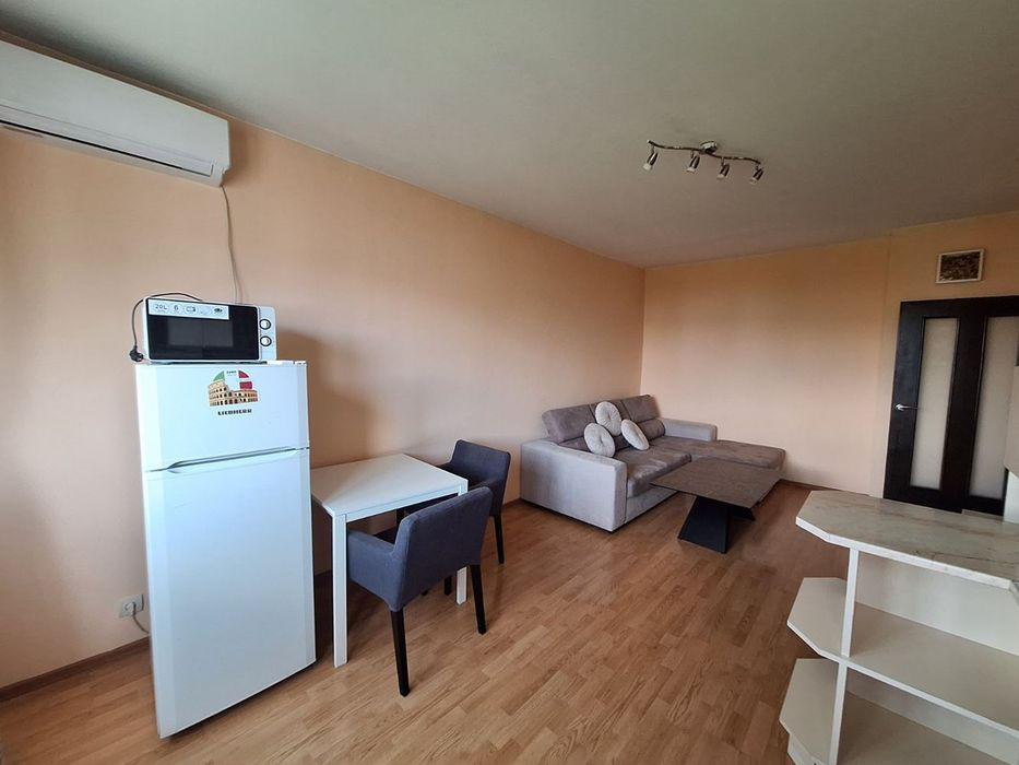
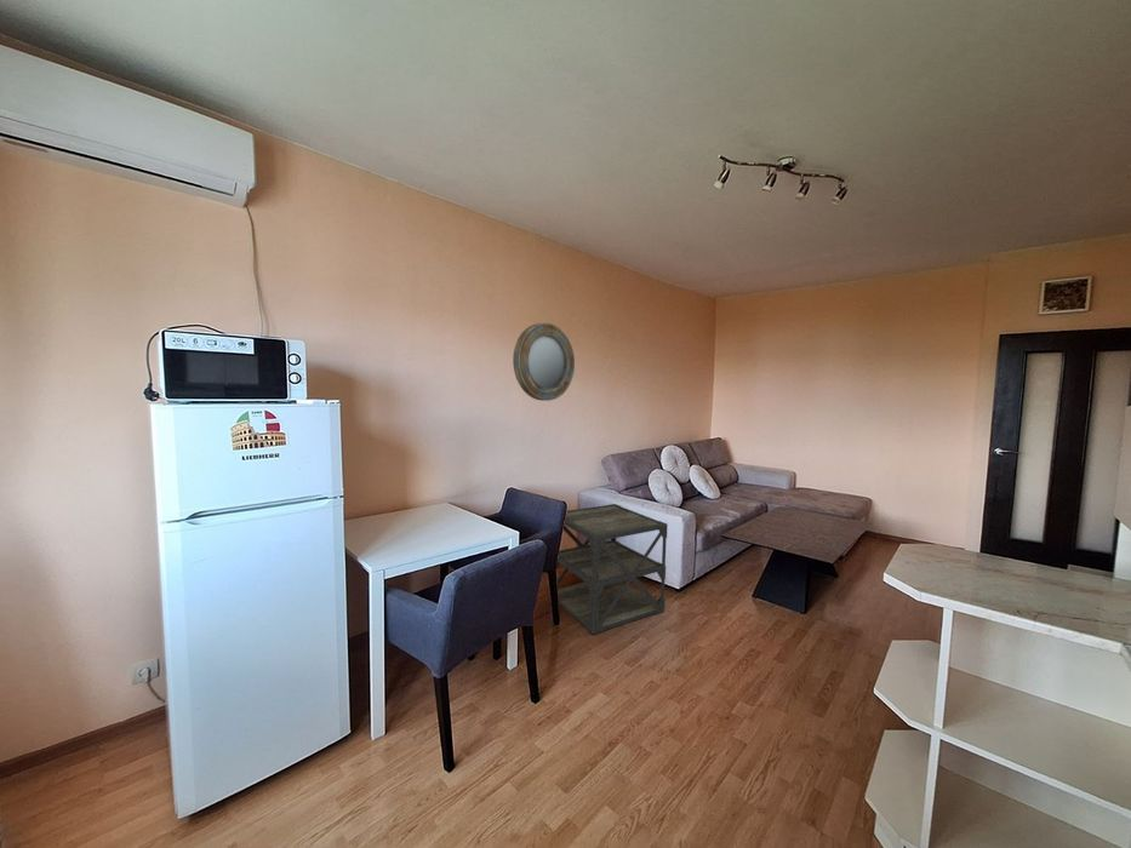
+ home mirror (545, 362)
+ side table (605, 560)
